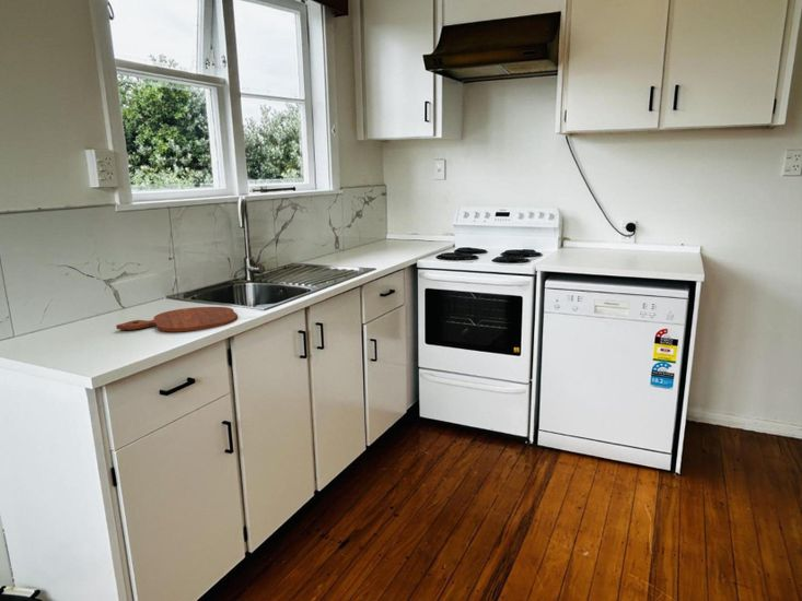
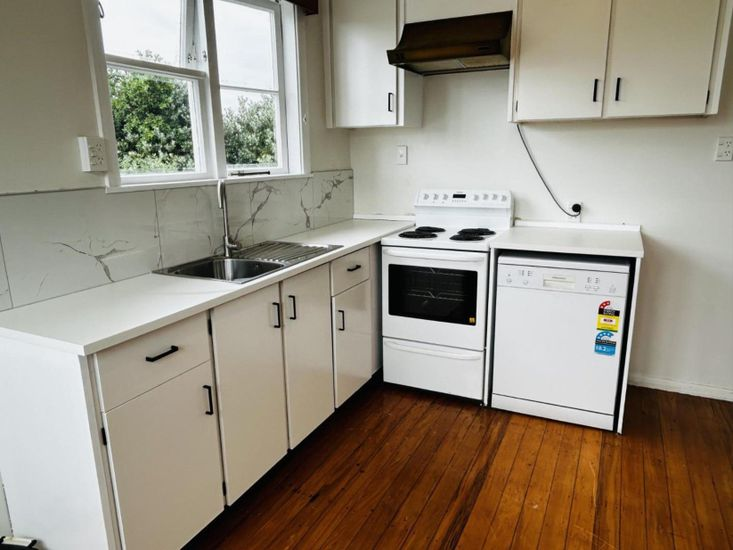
- cutting board (178, 319)
